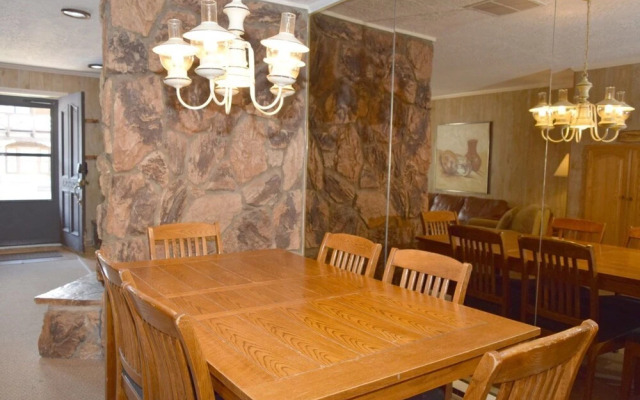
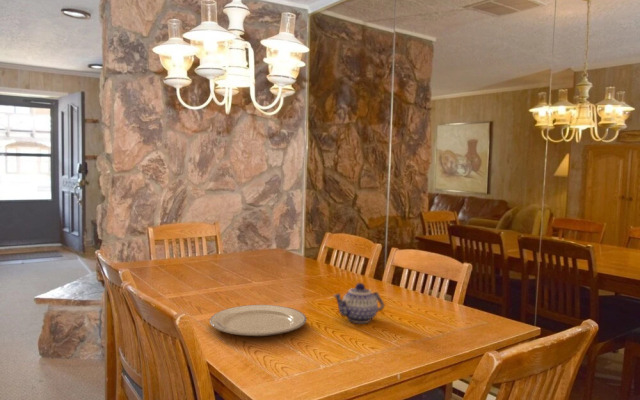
+ teapot (359, 301)
+ chinaware (258, 321)
